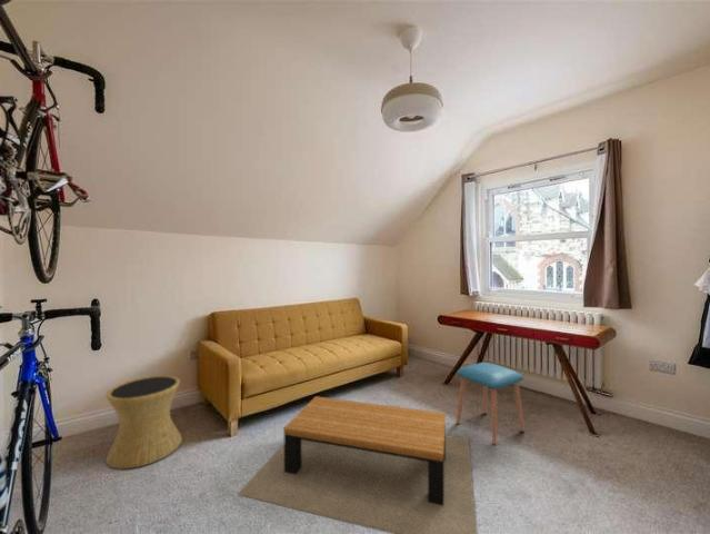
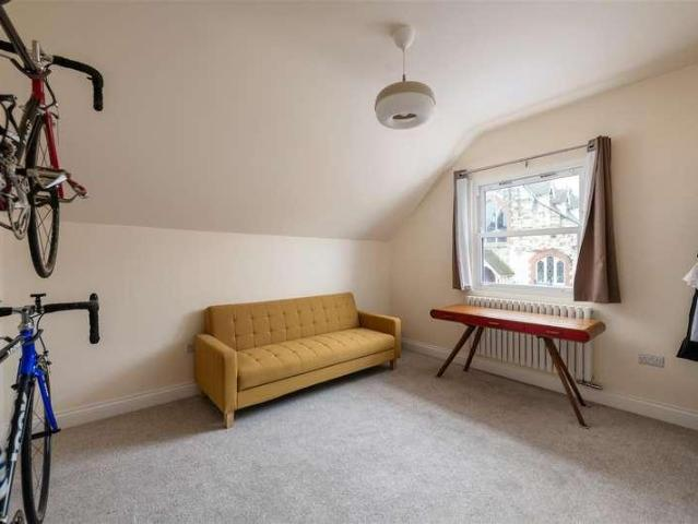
- coffee table (368, 442)
- stool (487, 397)
- side table (144, 417)
